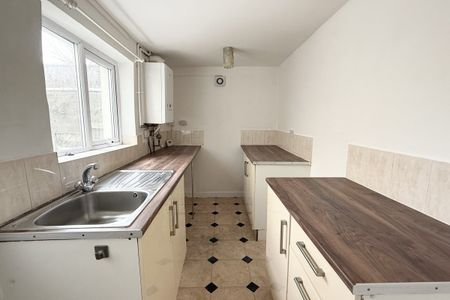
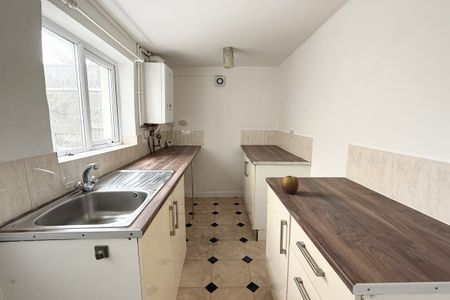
+ apple (289, 184)
